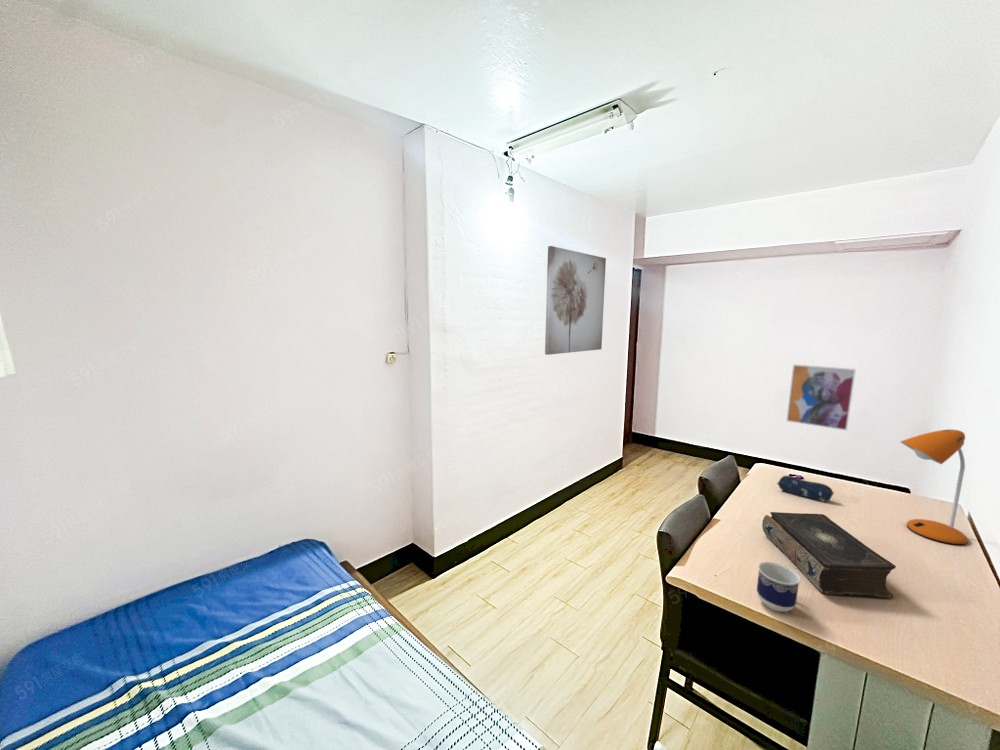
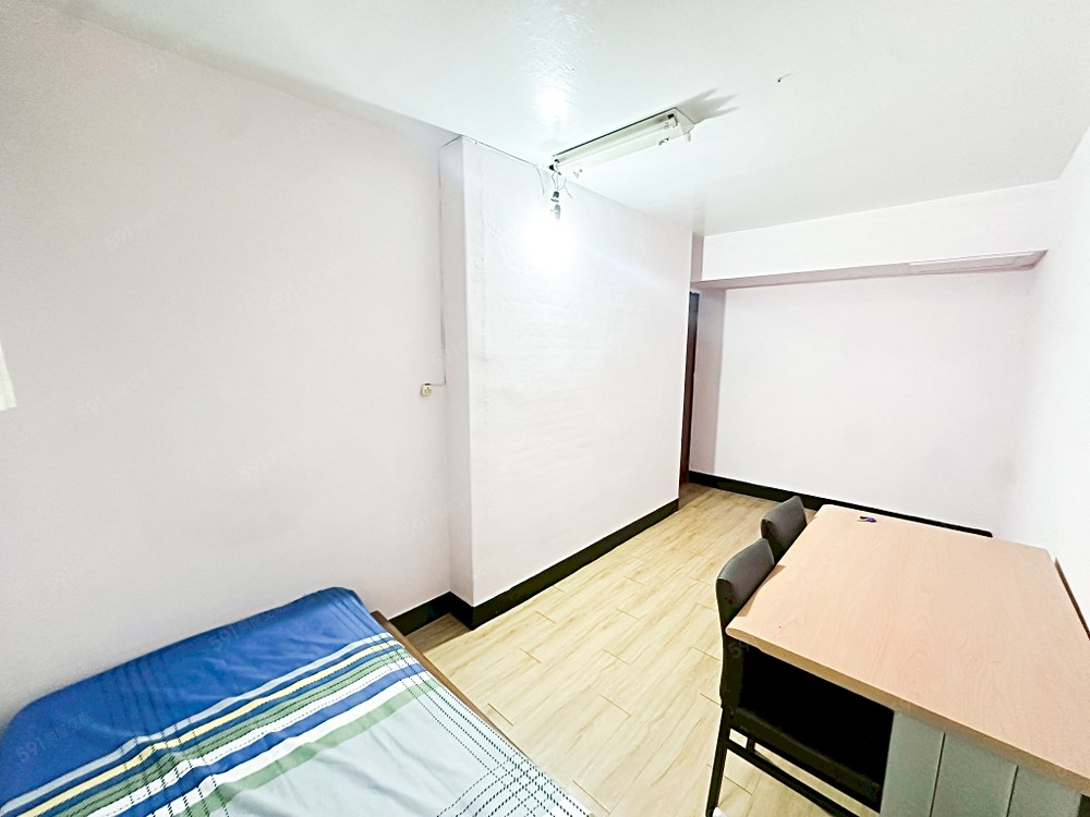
- pencil case (804, 488)
- cup (778, 586)
- wall art (577, 303)
- wall art (819, 396)
- book (821, 549)
- desk lamp (939, 463)
